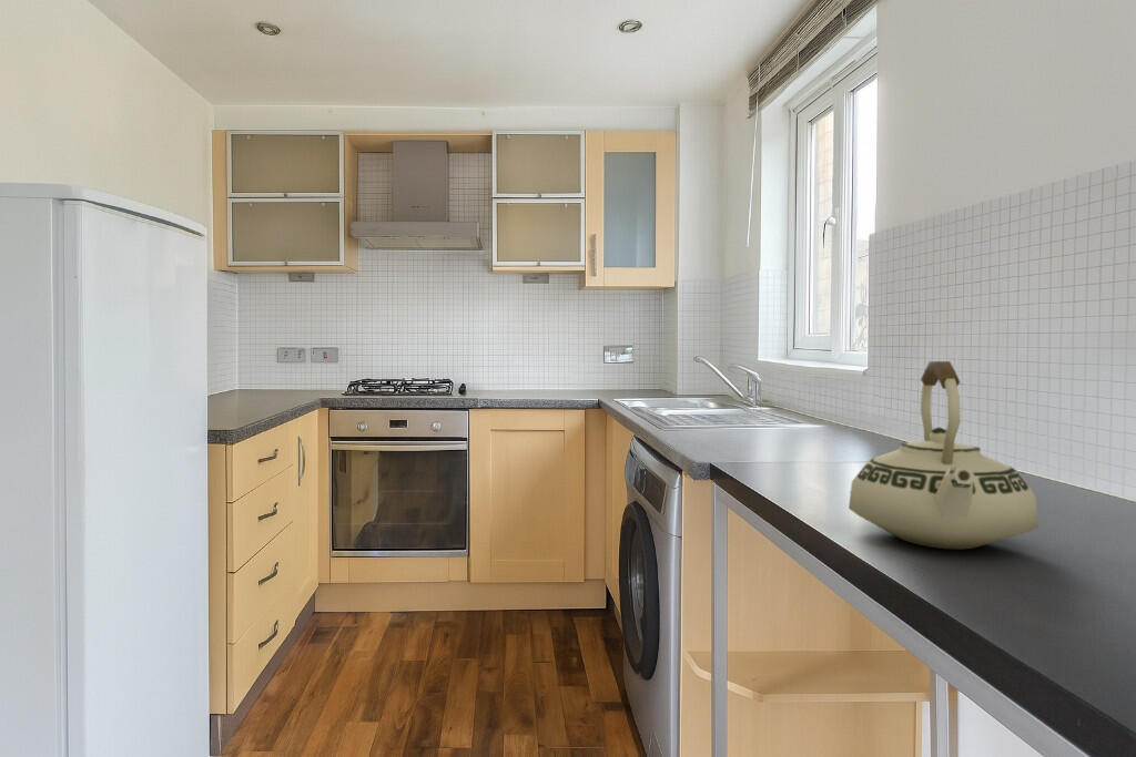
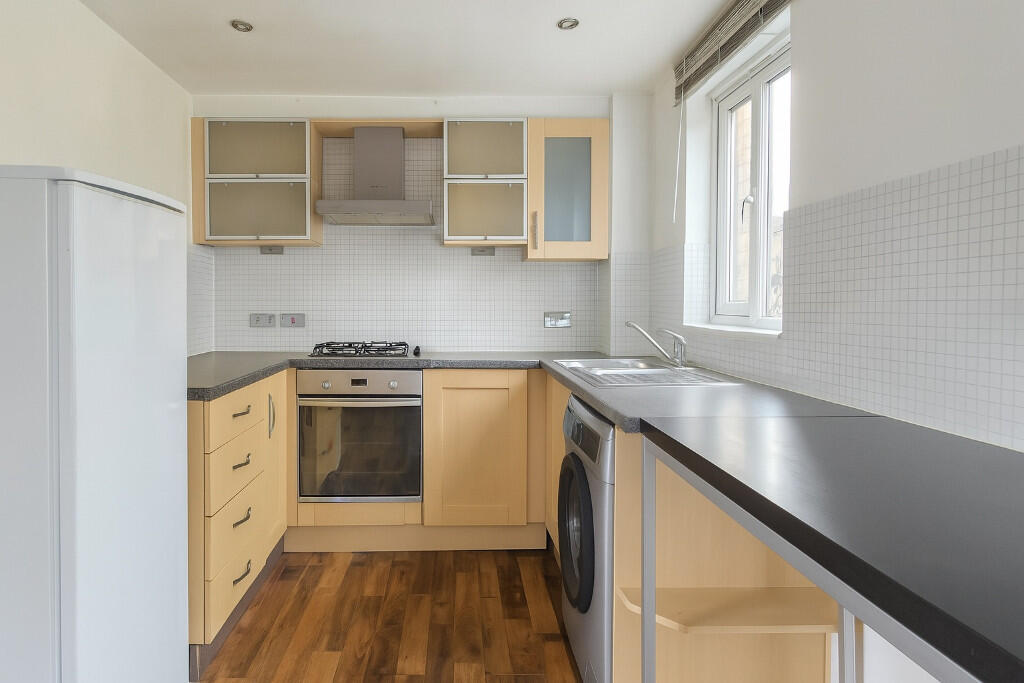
- teakettle (942, 452)
